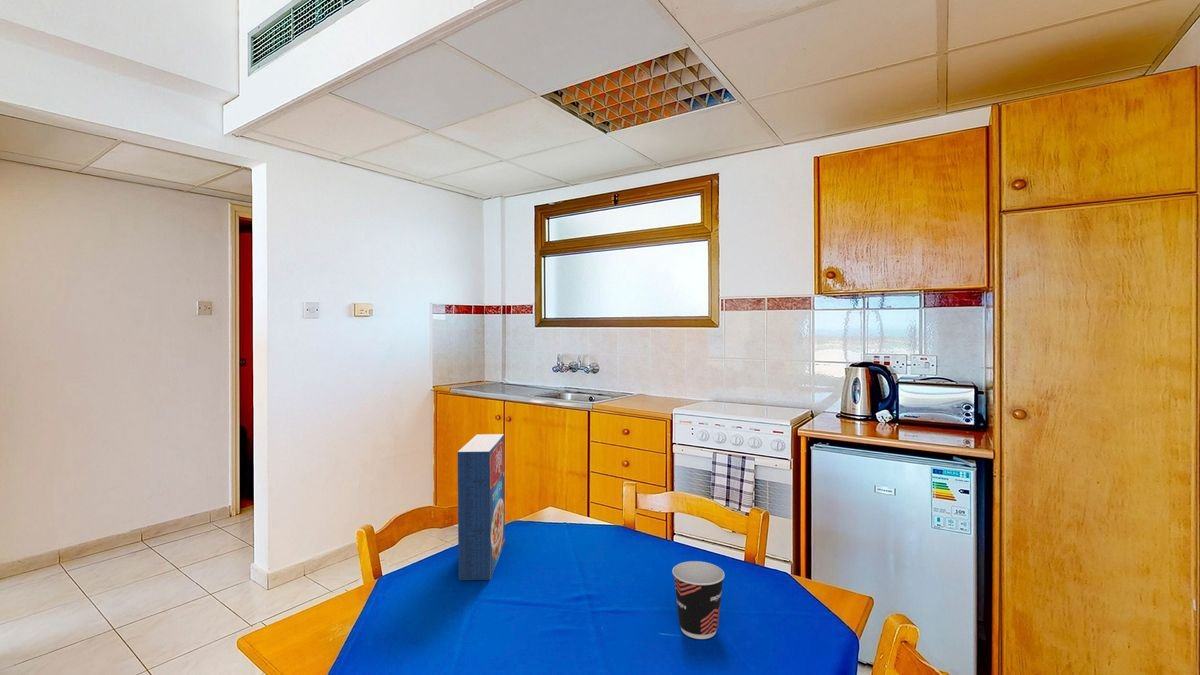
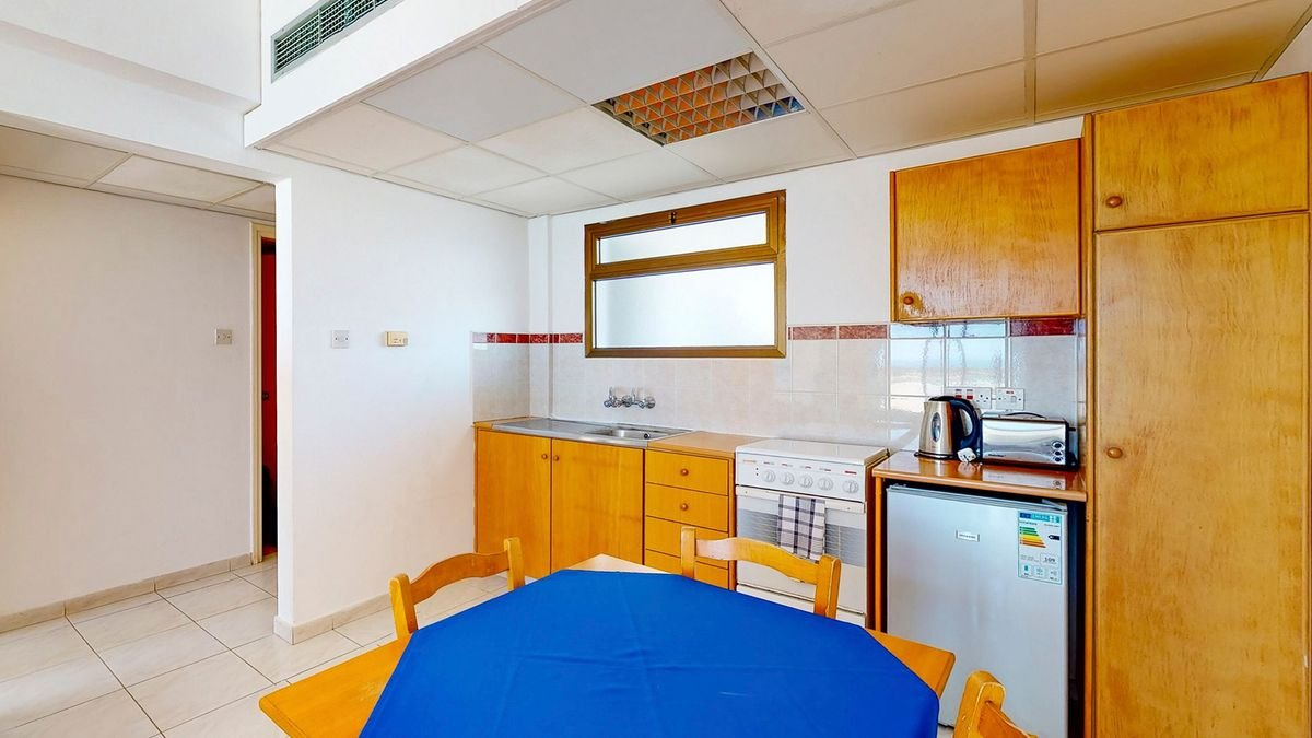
- cereal box (483, 501)
- cup (698, 600)
